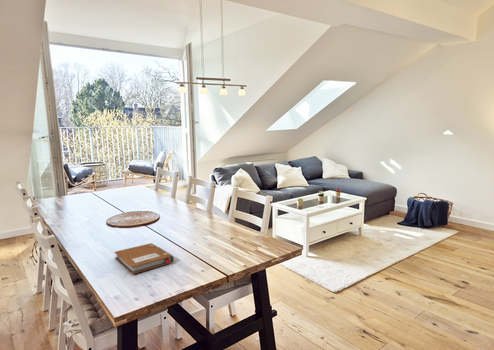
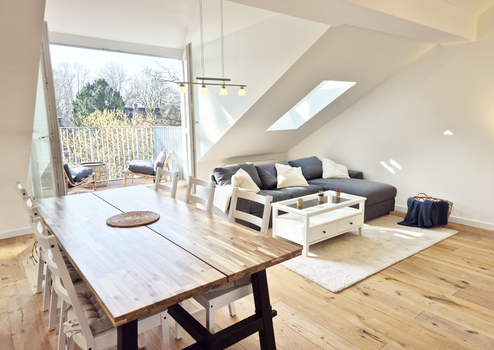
- notebook (144, 257)
